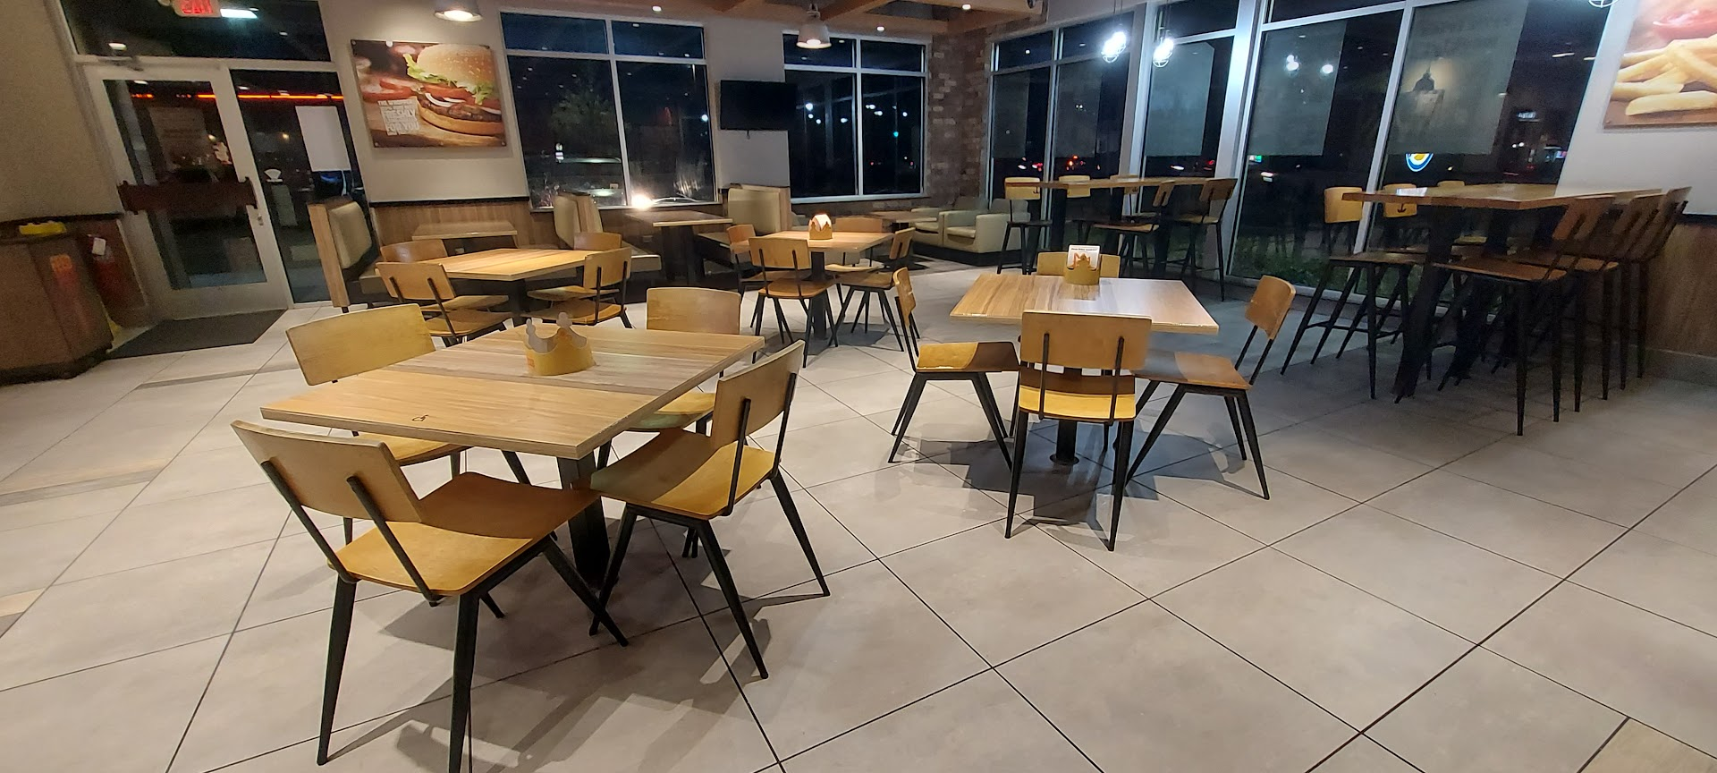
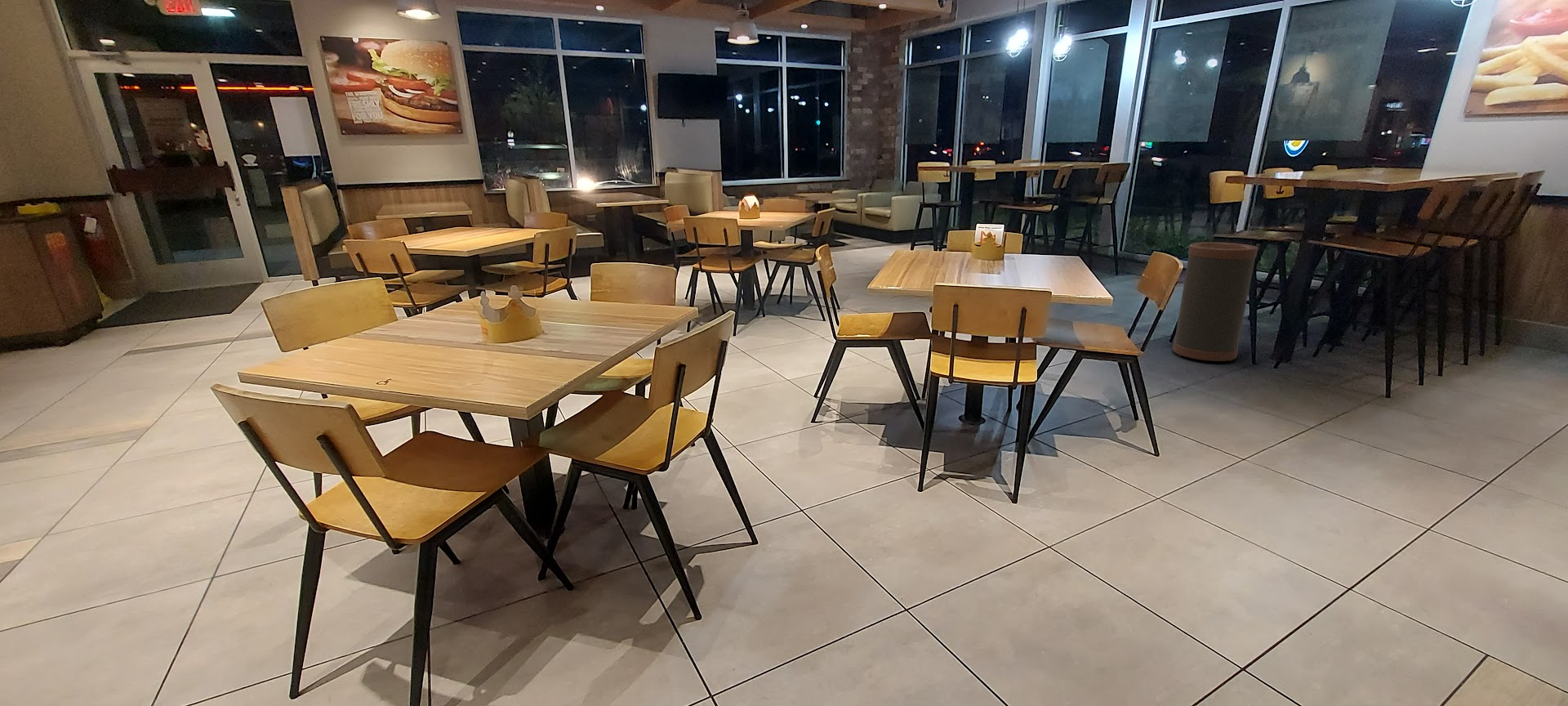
+ trash can (1213, 302)
